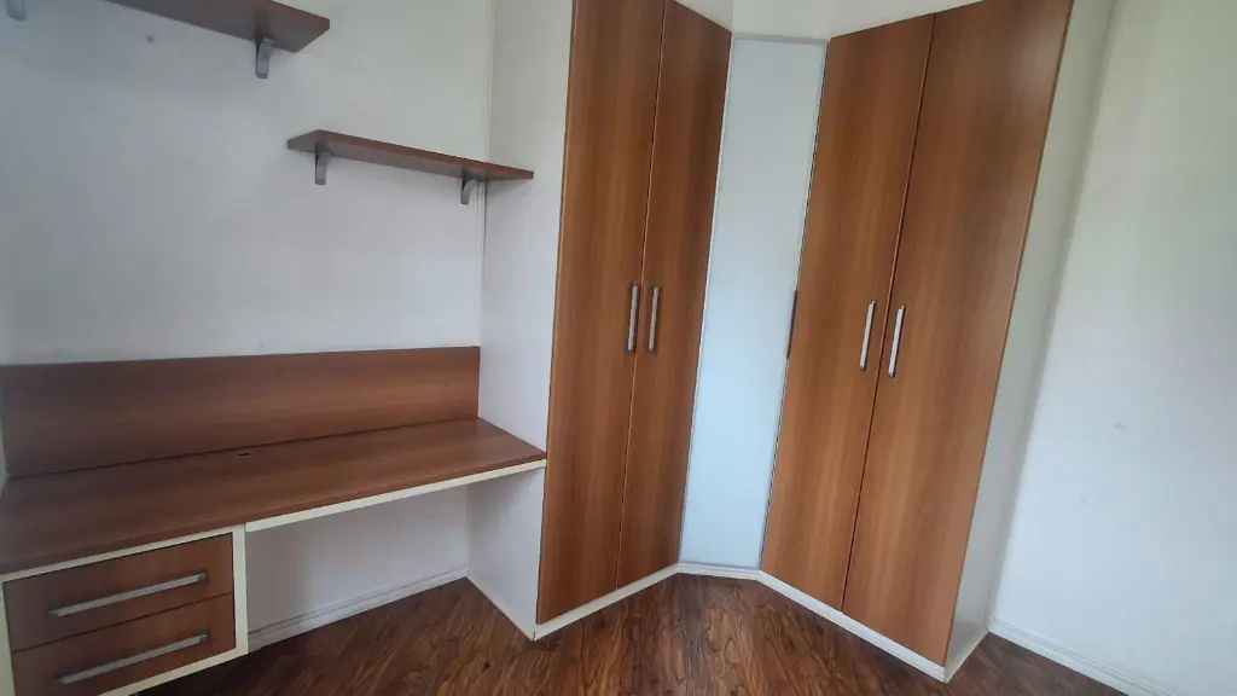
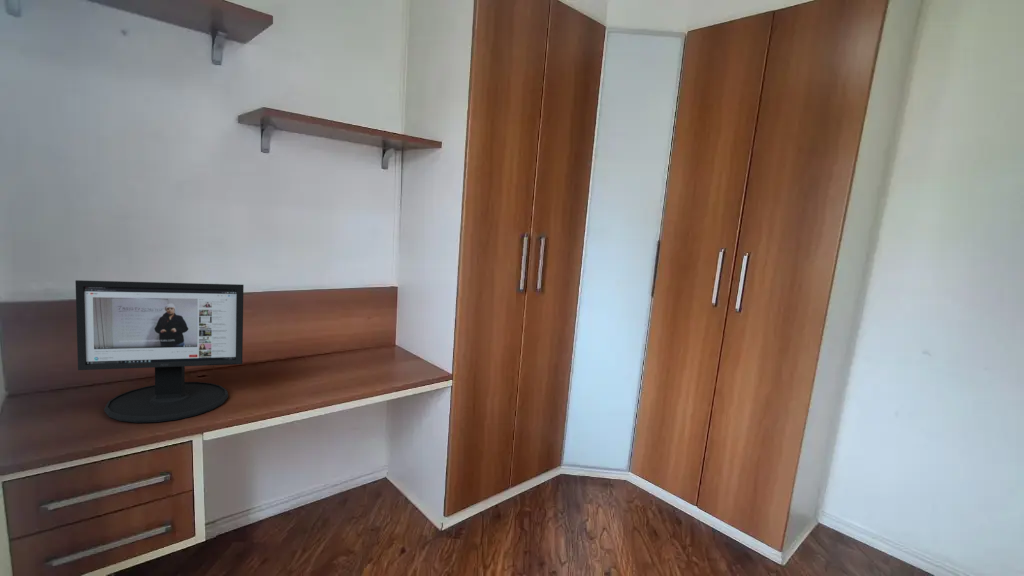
+ computer monitor (162, 343)
